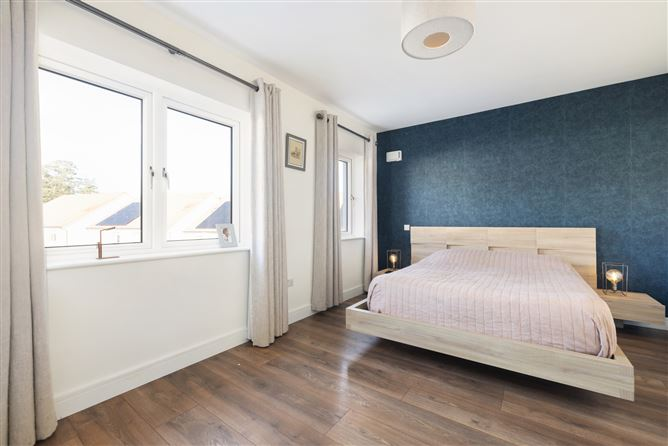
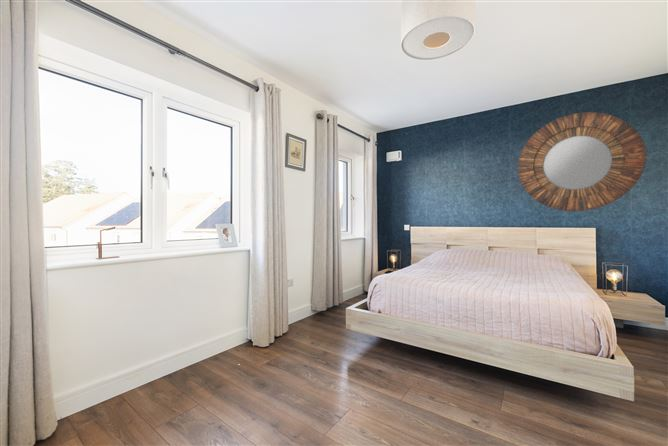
+ home mirror (575, 162)
